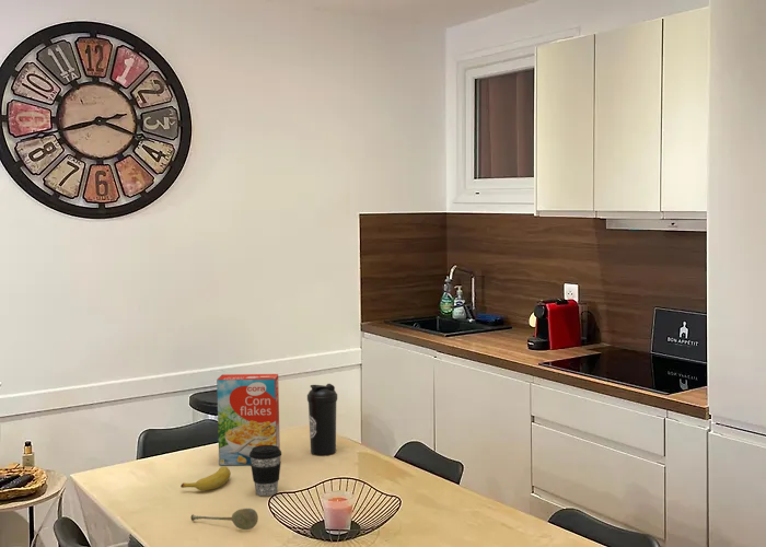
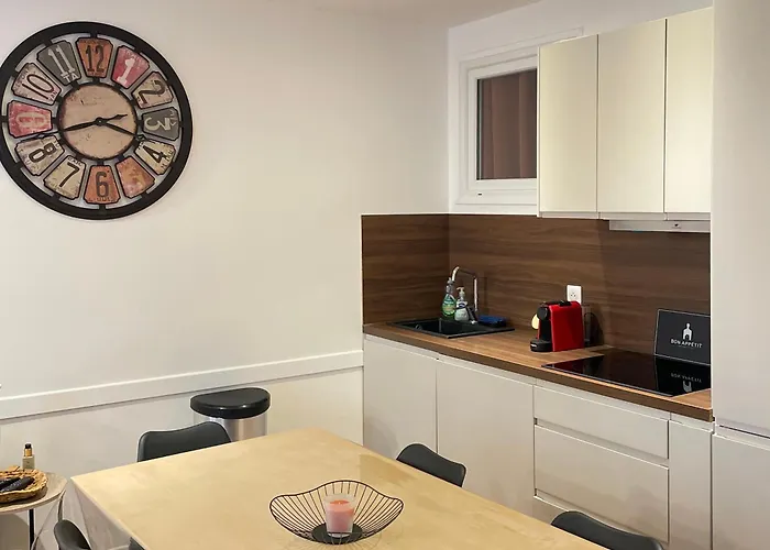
- cereal box (248, 418)
- water bottle (322, 418)
- banana (210, 477)
- soupspoon (223, 517)
- coffee cup (266, 470)
